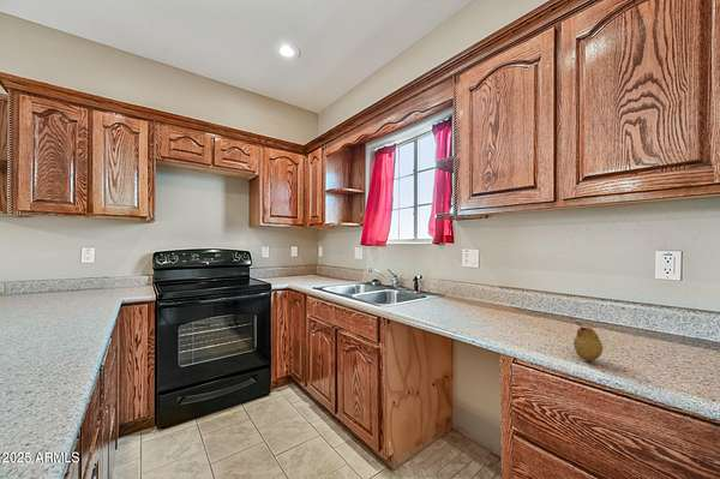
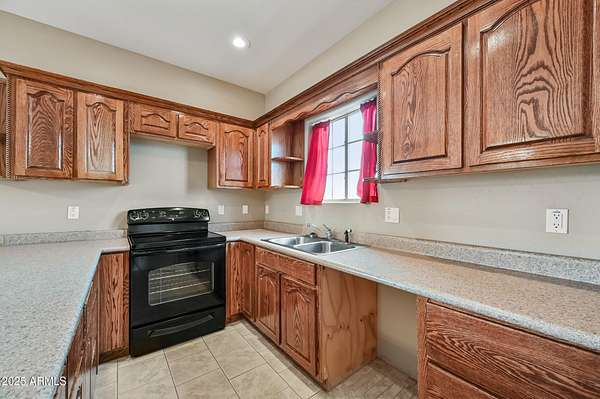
- fruit (587, 341)
